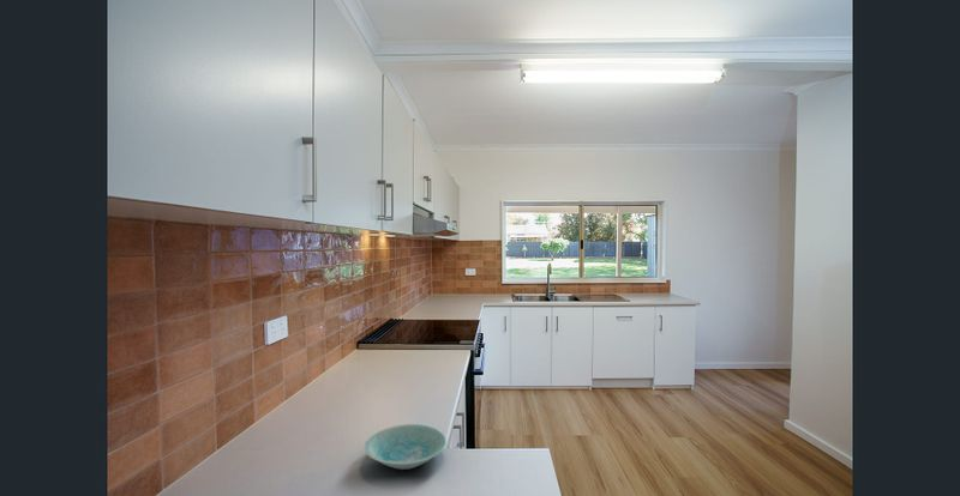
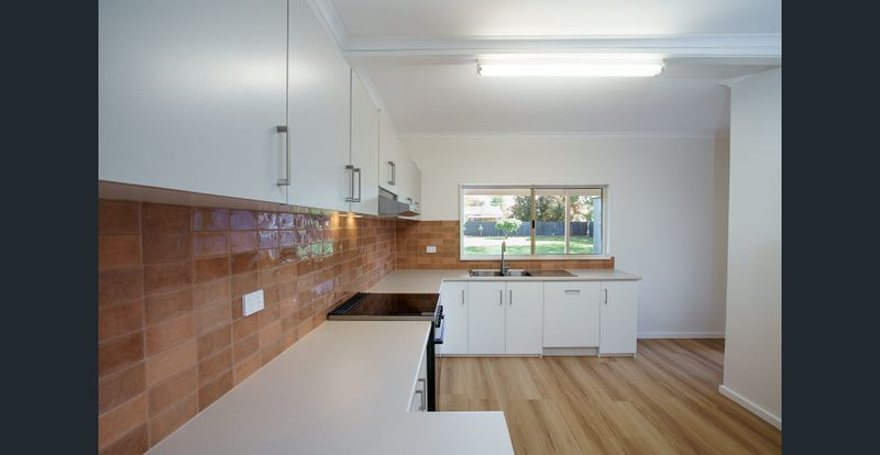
- bowl (406, 449)
